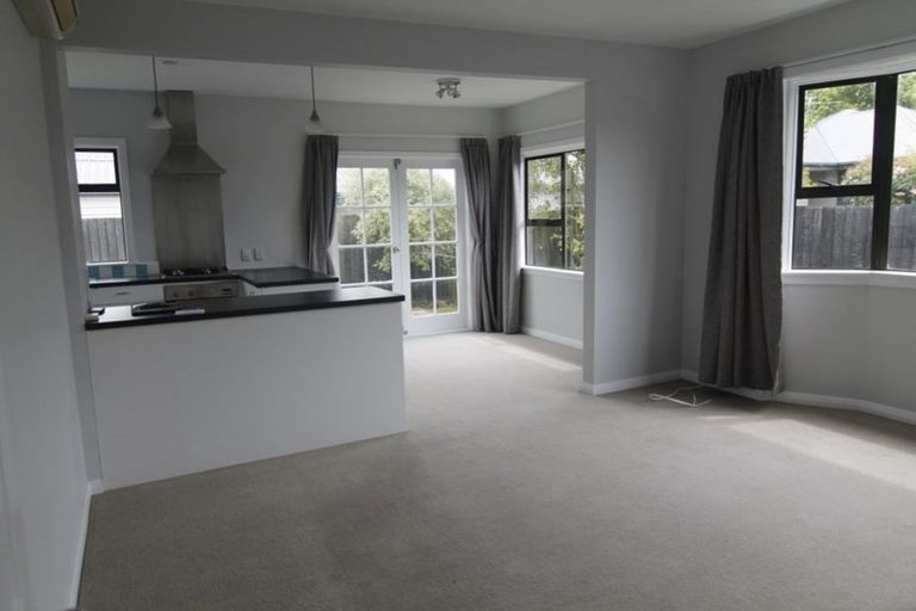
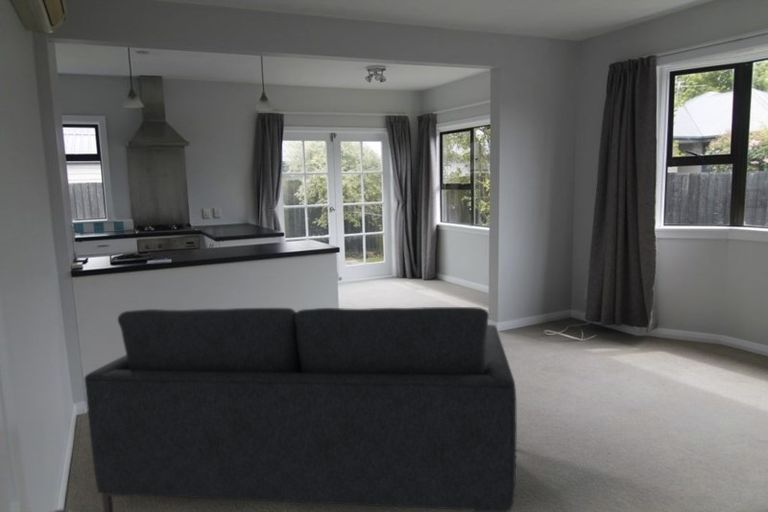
+ sofa (317, 386)
